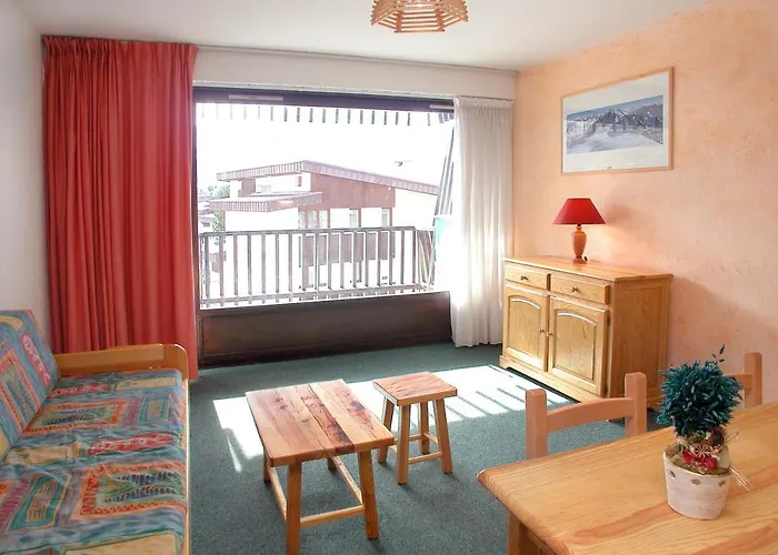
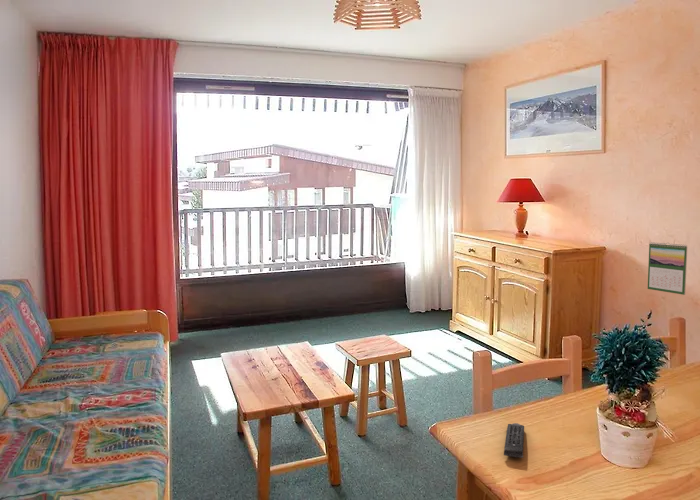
+ remote control (514, 437)
+ calendar (666, 267)
